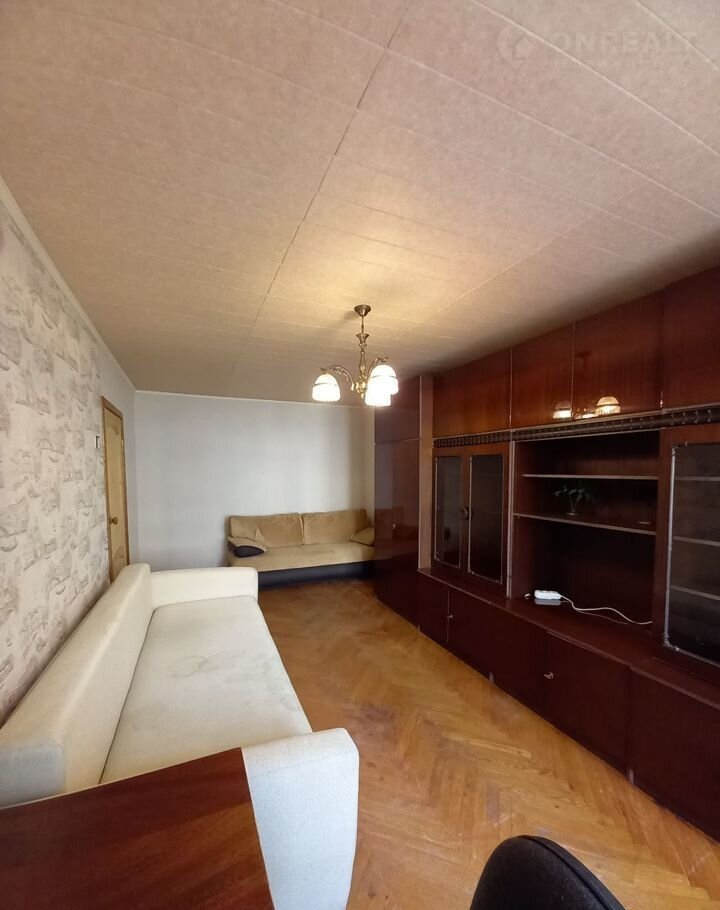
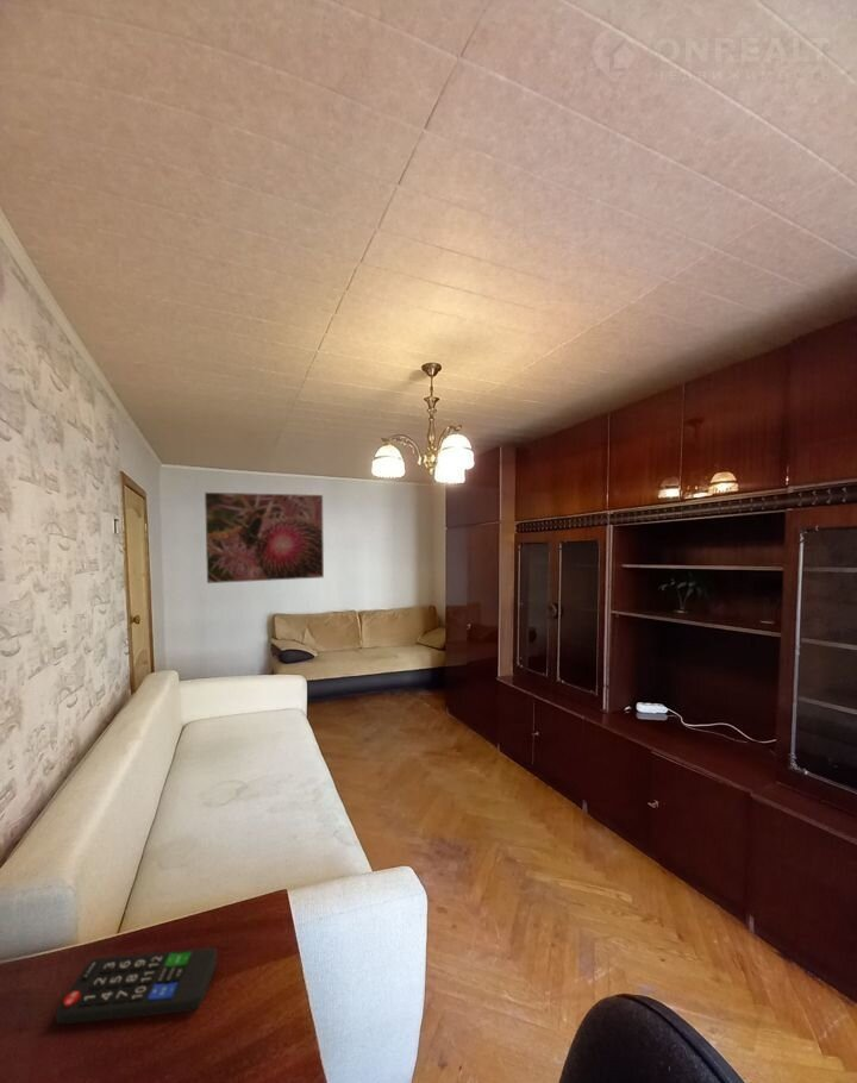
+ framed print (267, 537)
+ remote control (142, 983)
